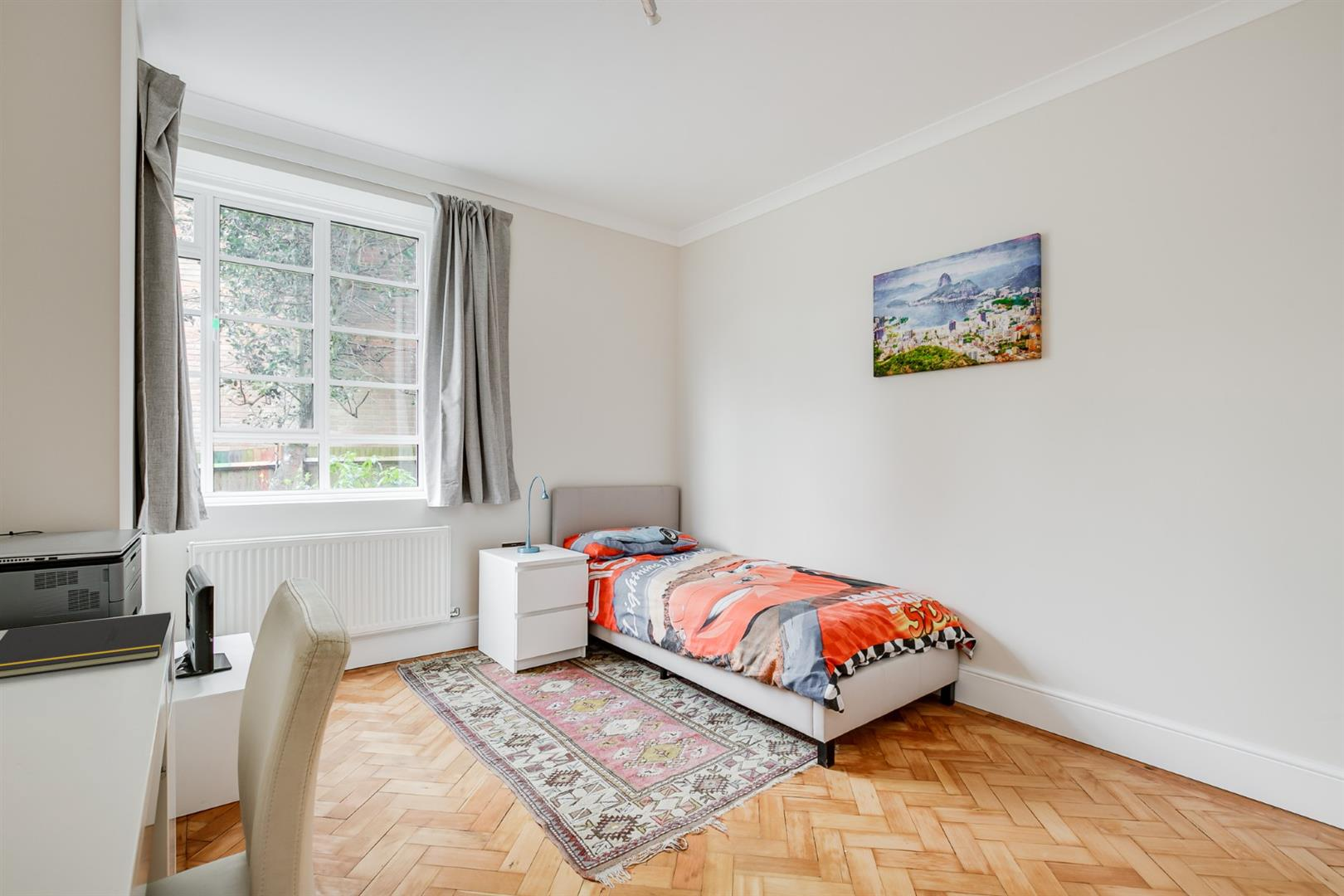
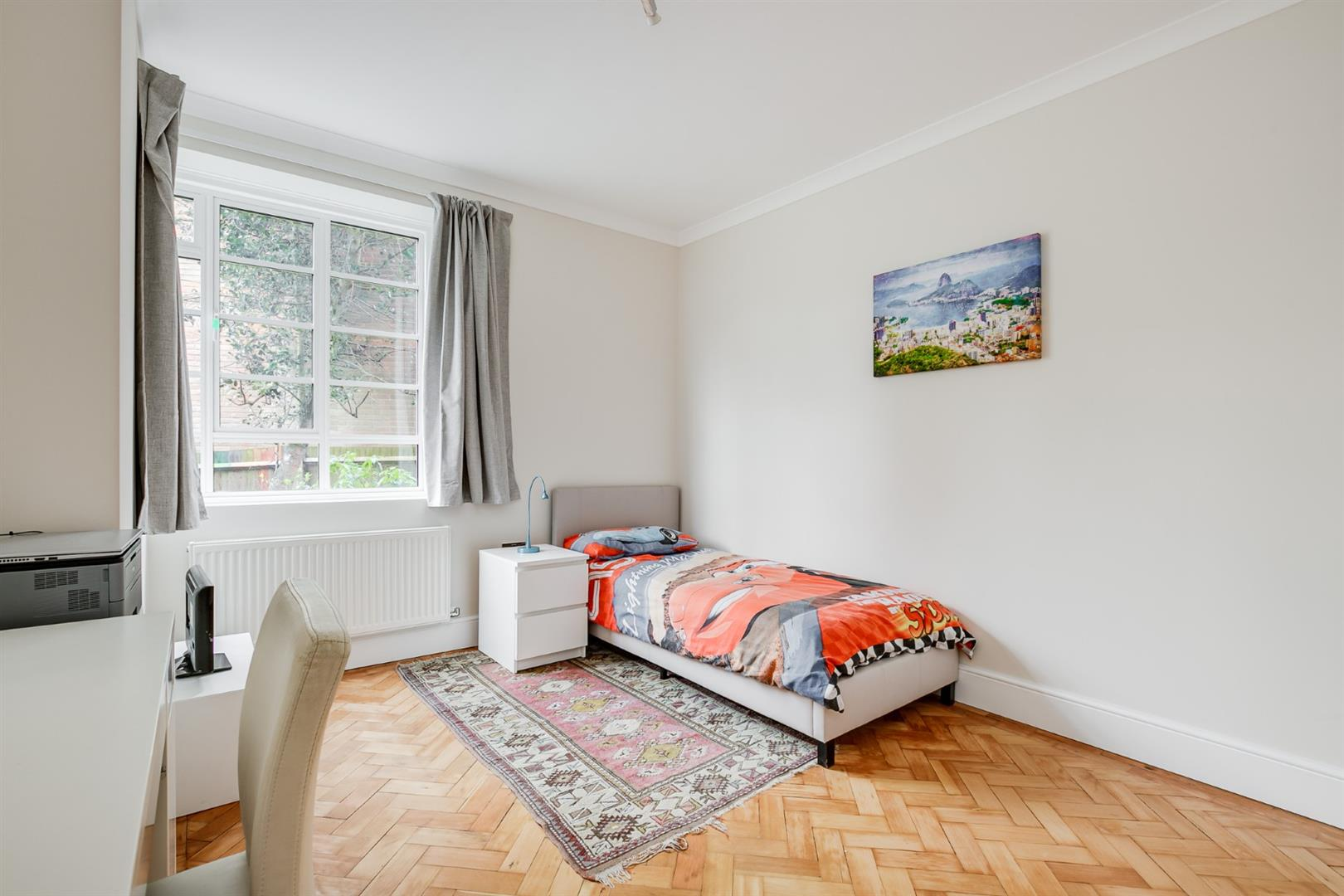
- notepad (83, 643)
